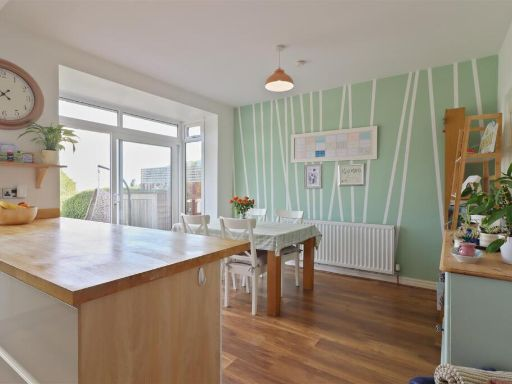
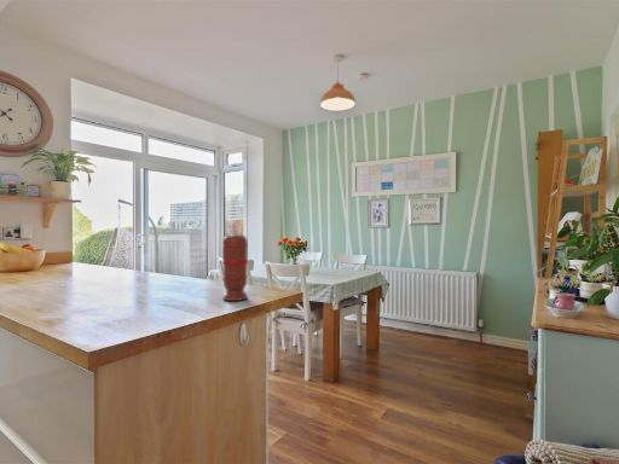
+ spice grinder (235, 266)
